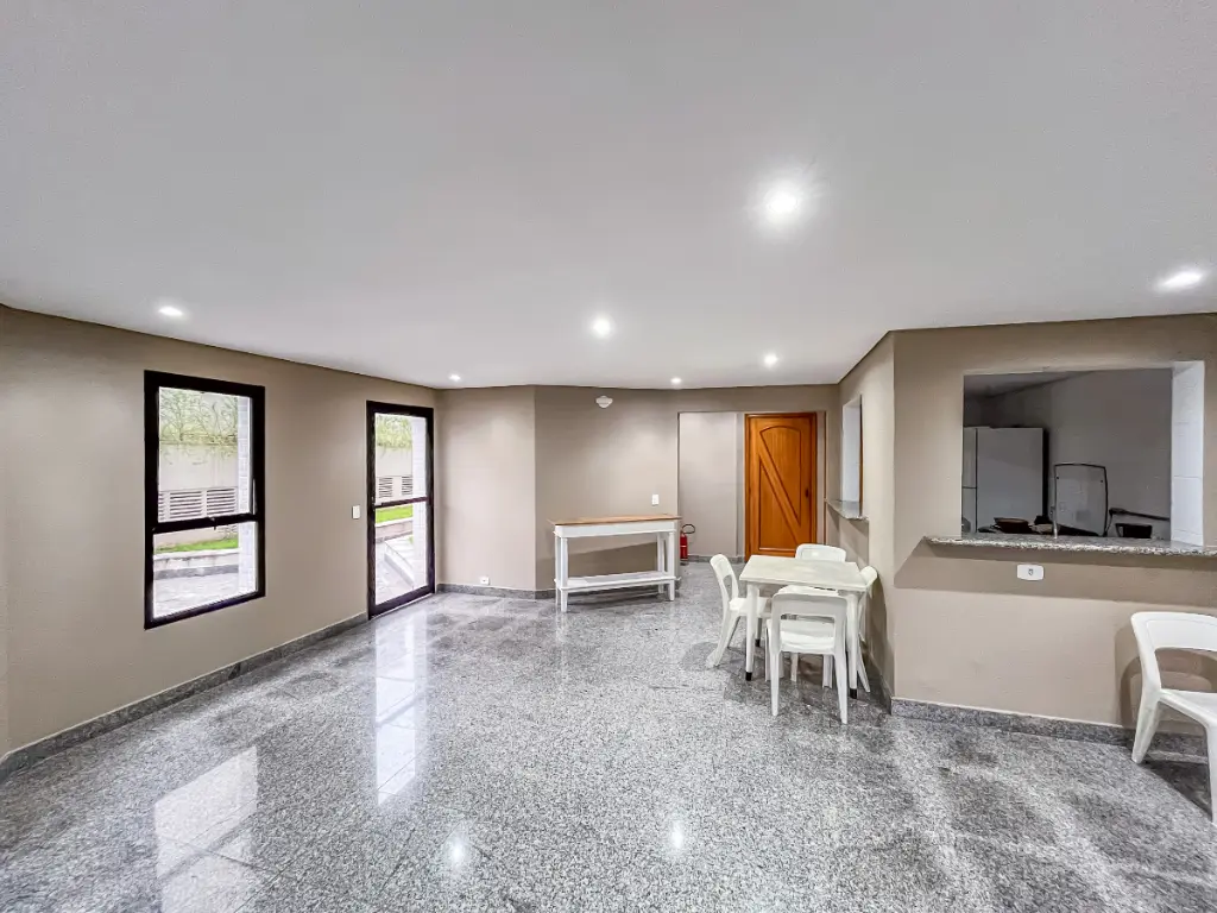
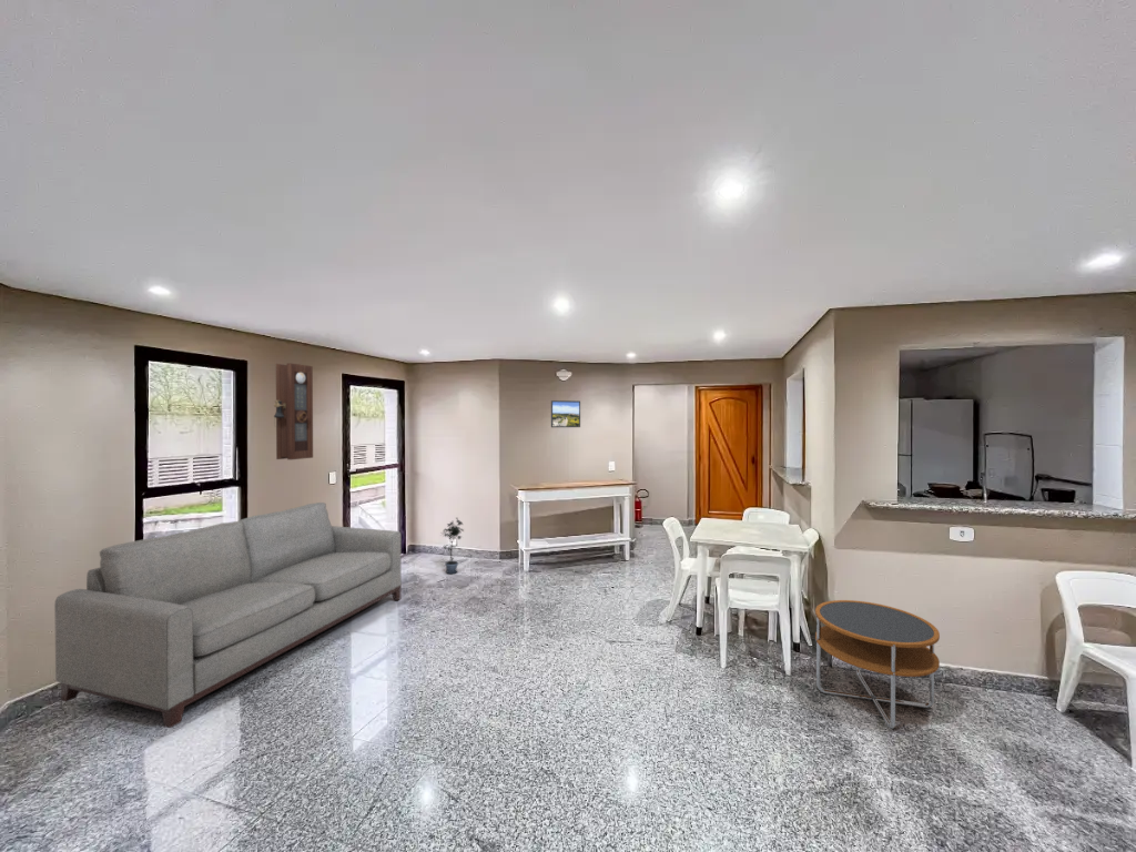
+ potted plant (452, 546)
+ sofa (270, 580)
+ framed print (566, 414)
+ pendulum clock (292, 412)
+ side table (873, 659)
